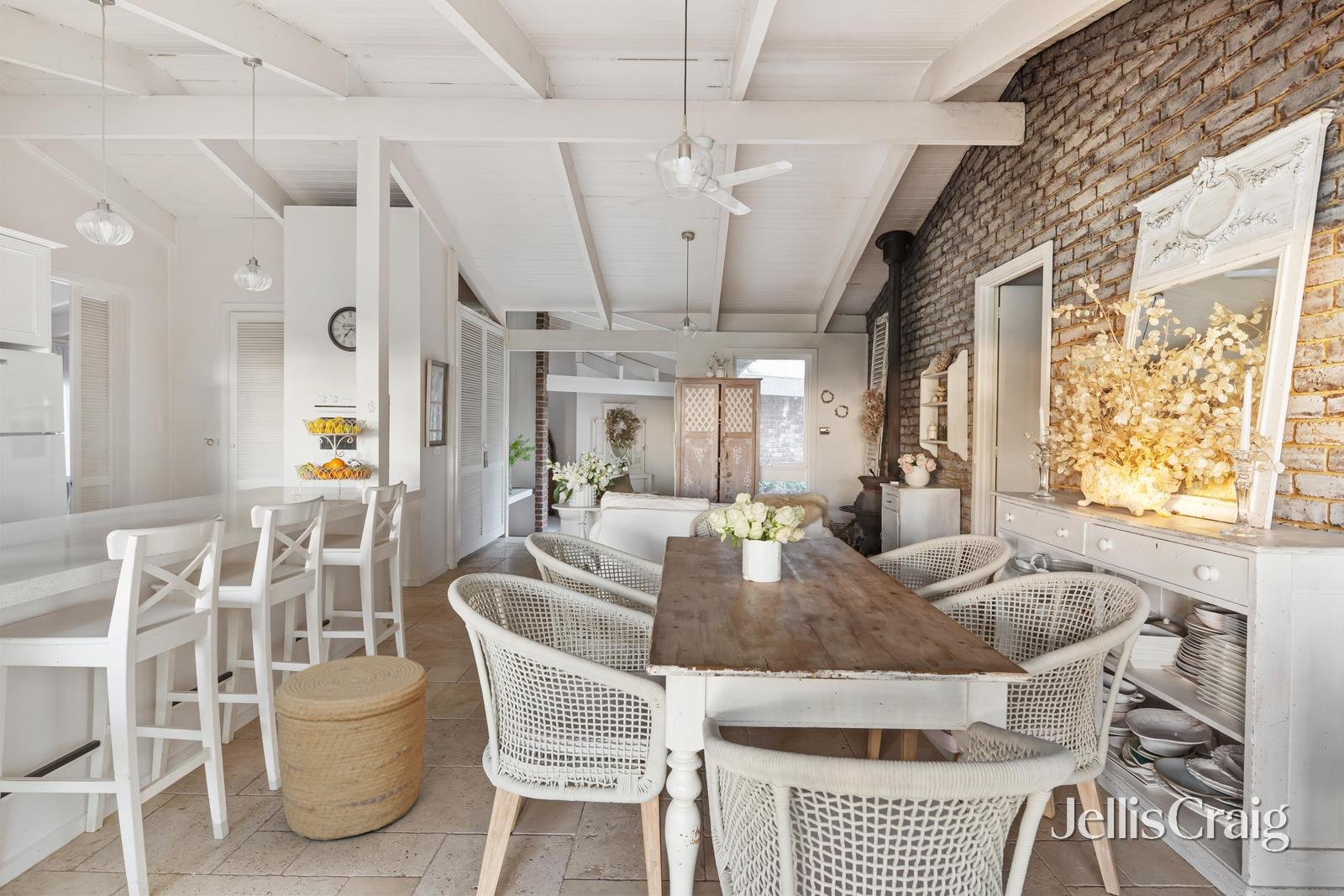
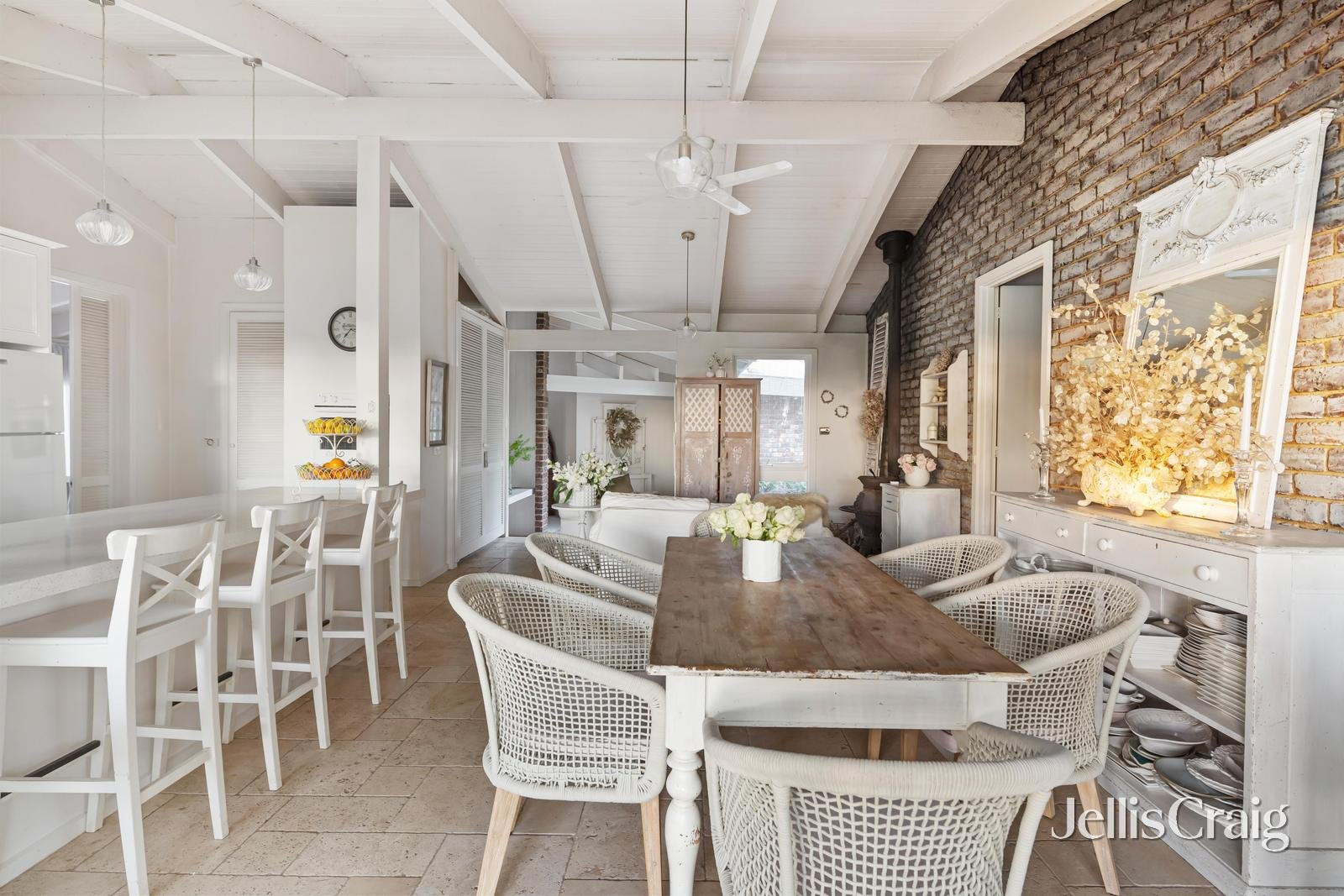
- woven basket (354, 740)
